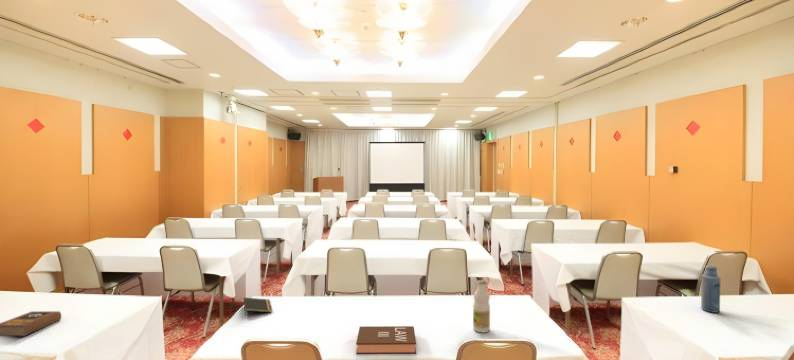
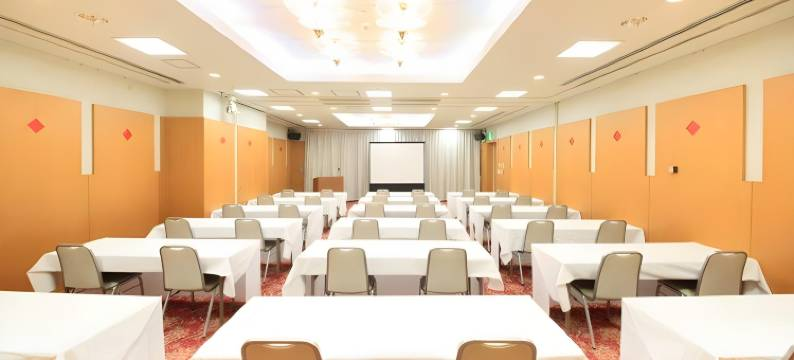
- book (30, 322)
- notepad (257, 304)
- book (386, 338)
- bottle (710, 287)
- bottle (481, 305)
